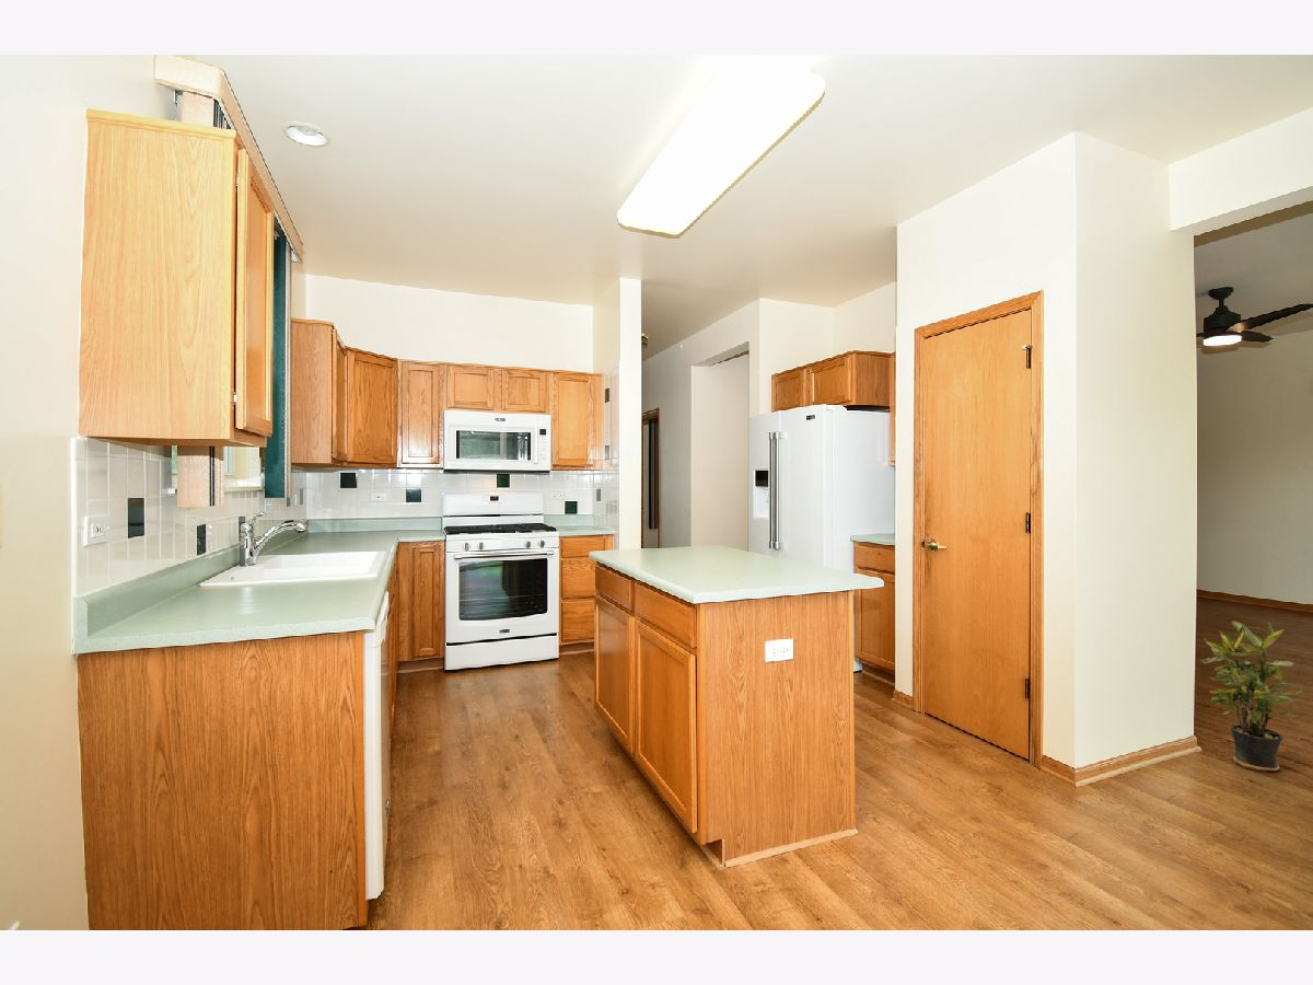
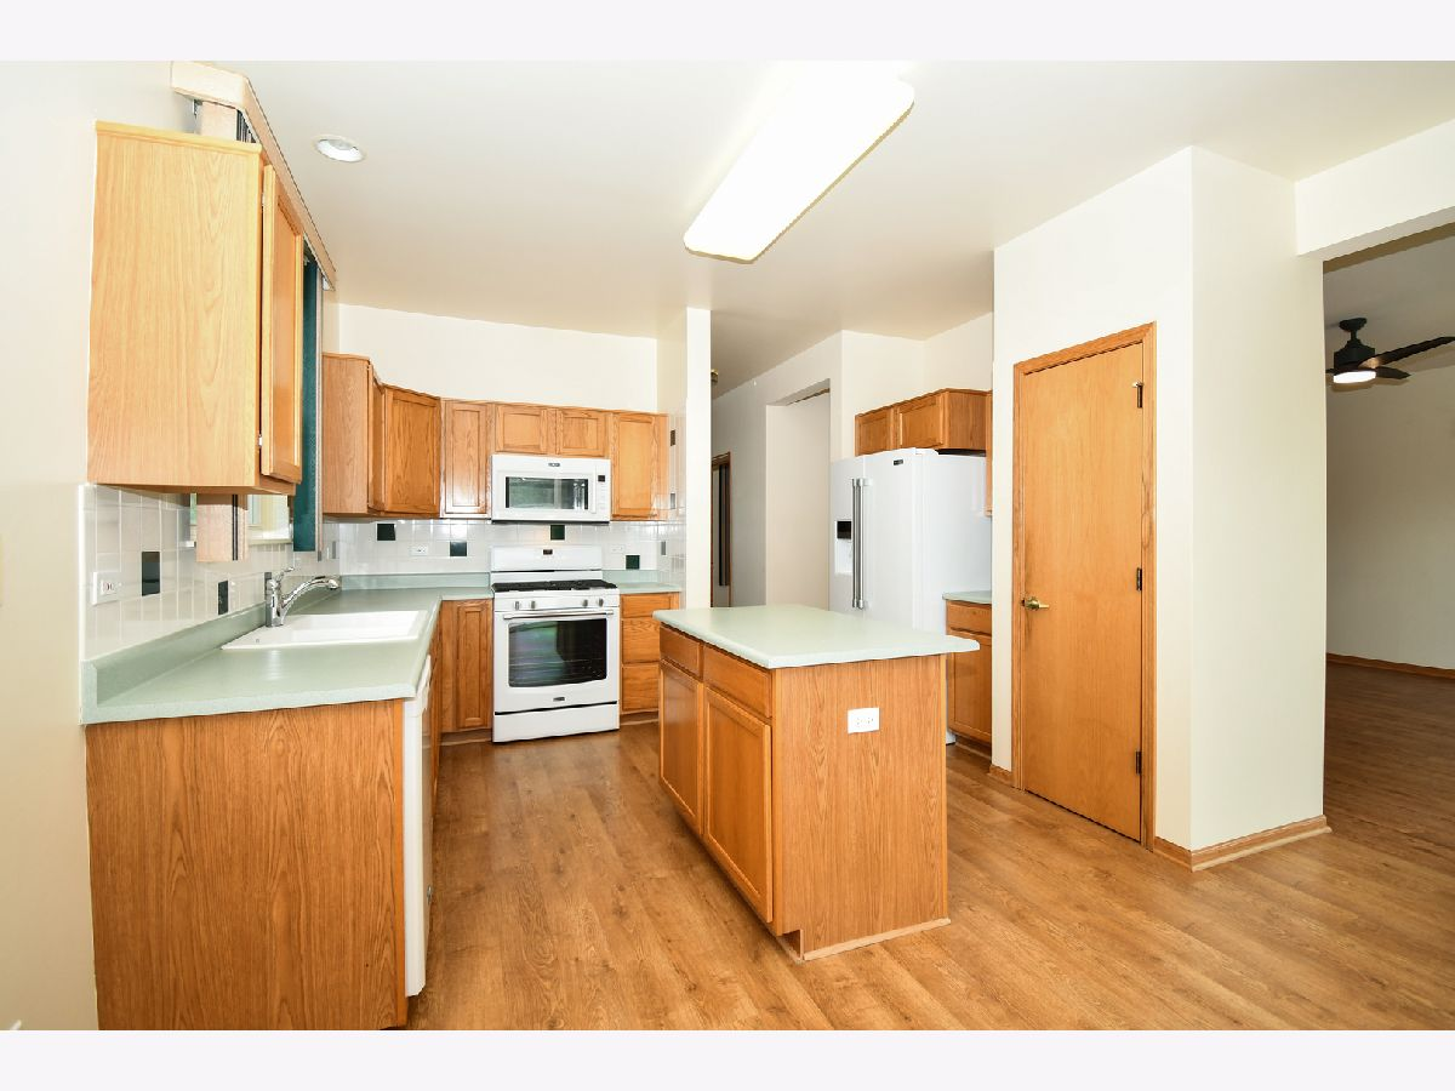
- potted plant (1247, 694)
